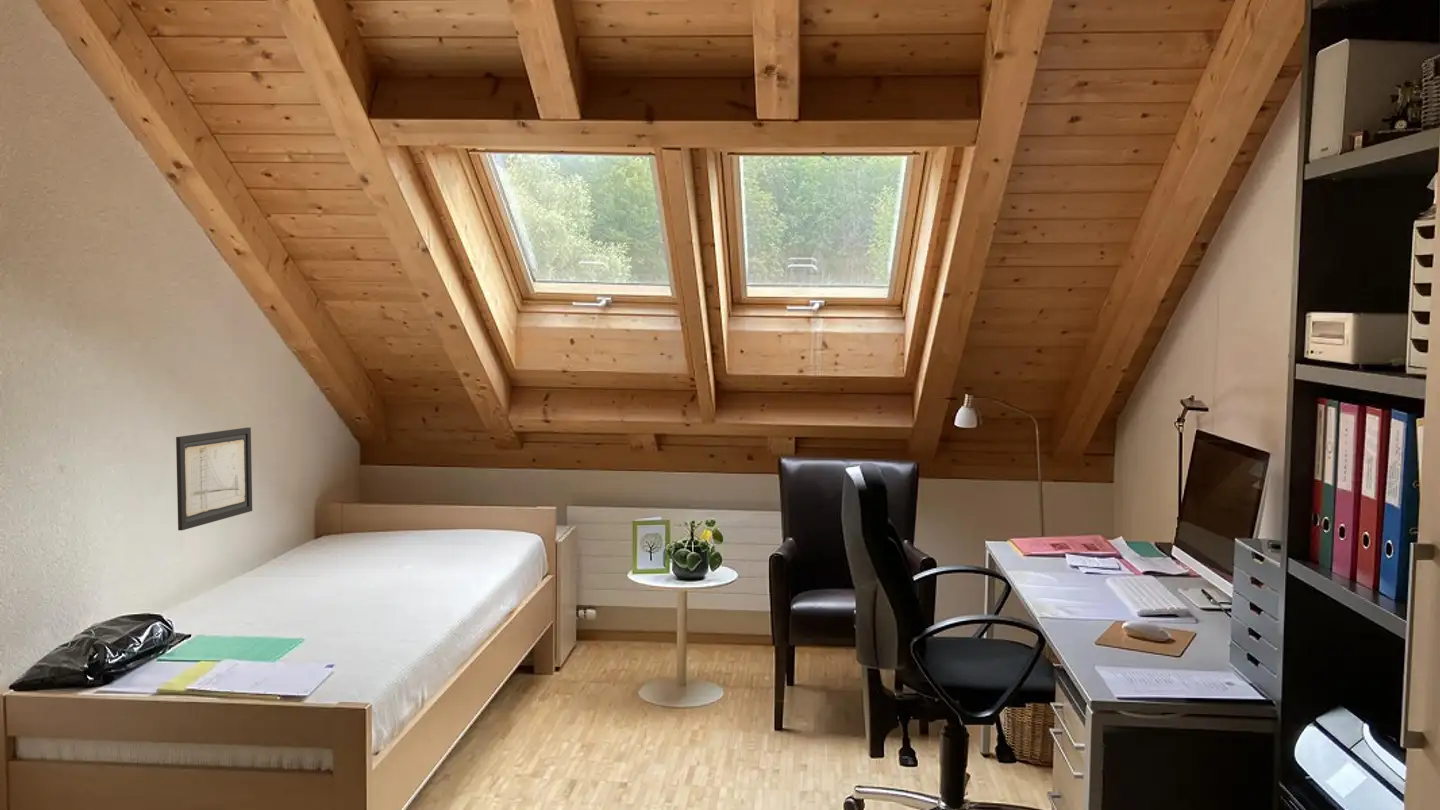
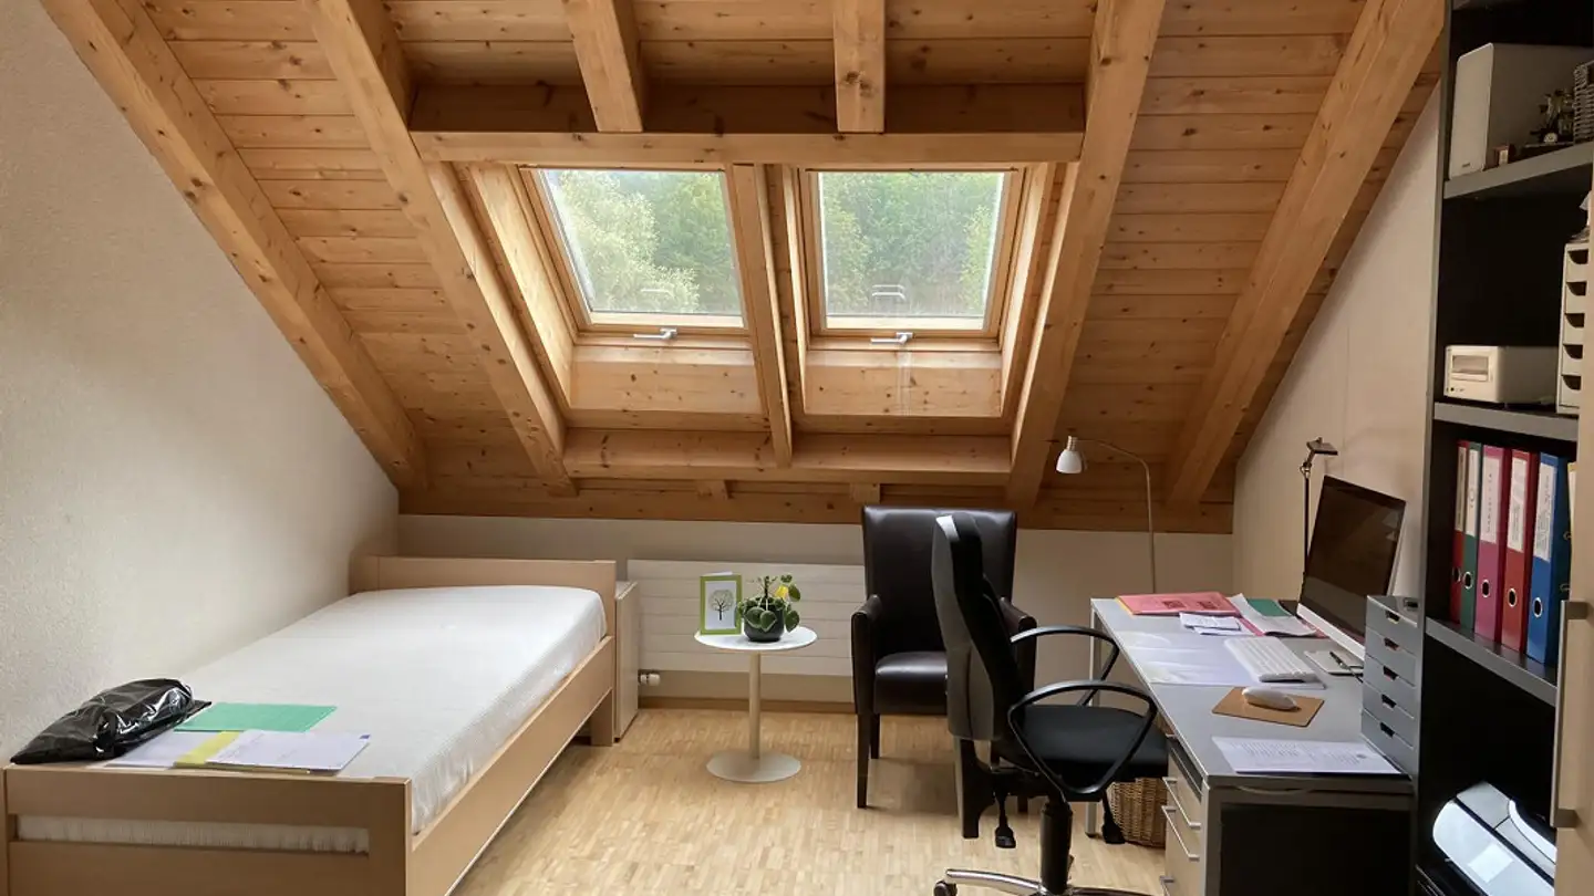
- wall art (216, 476)
